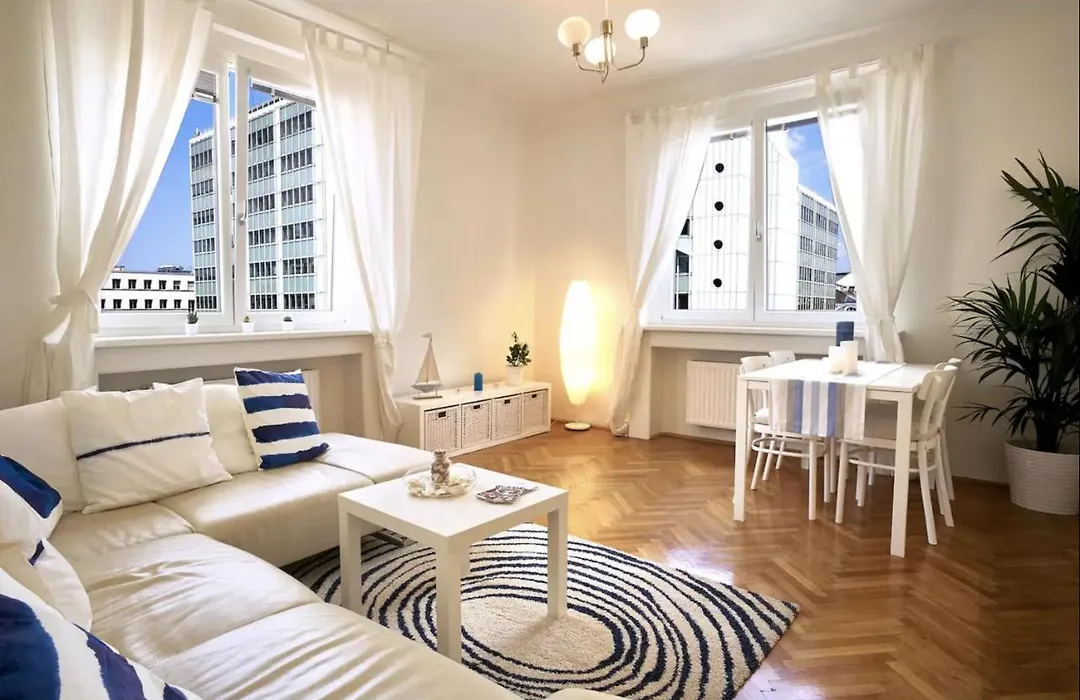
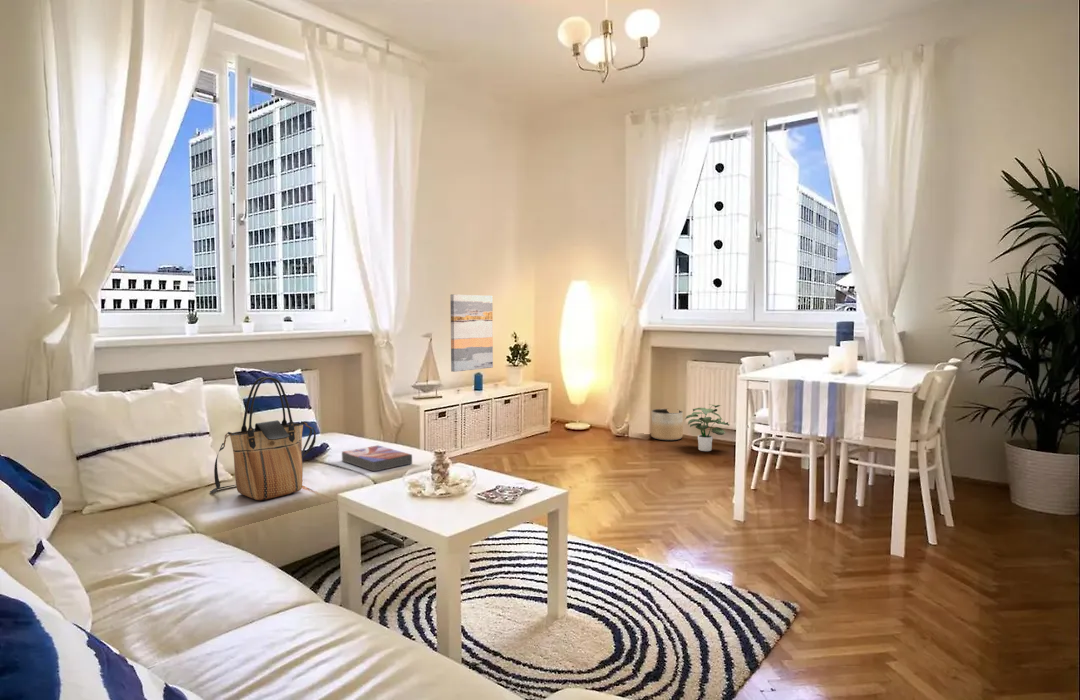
+ planter (666, 424)
+ wall art (472, 332)
+ tote bag (264, 433)
+ potted plant (705, 426)
+ textbook (376, 457)
